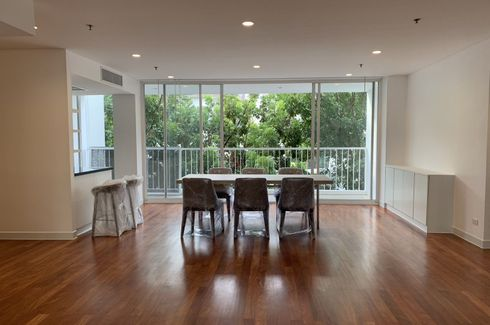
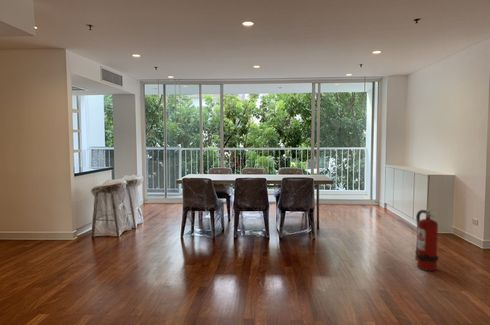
+ fire extinguisher (425, 237)
